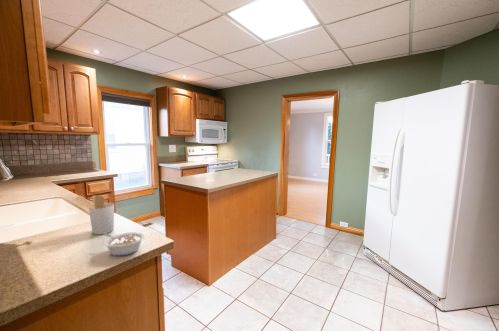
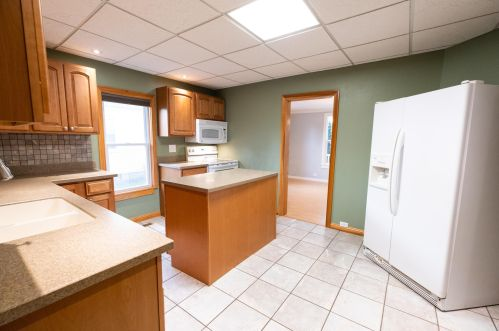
- utensil holder (95, 213)
- legume (123, 243)
